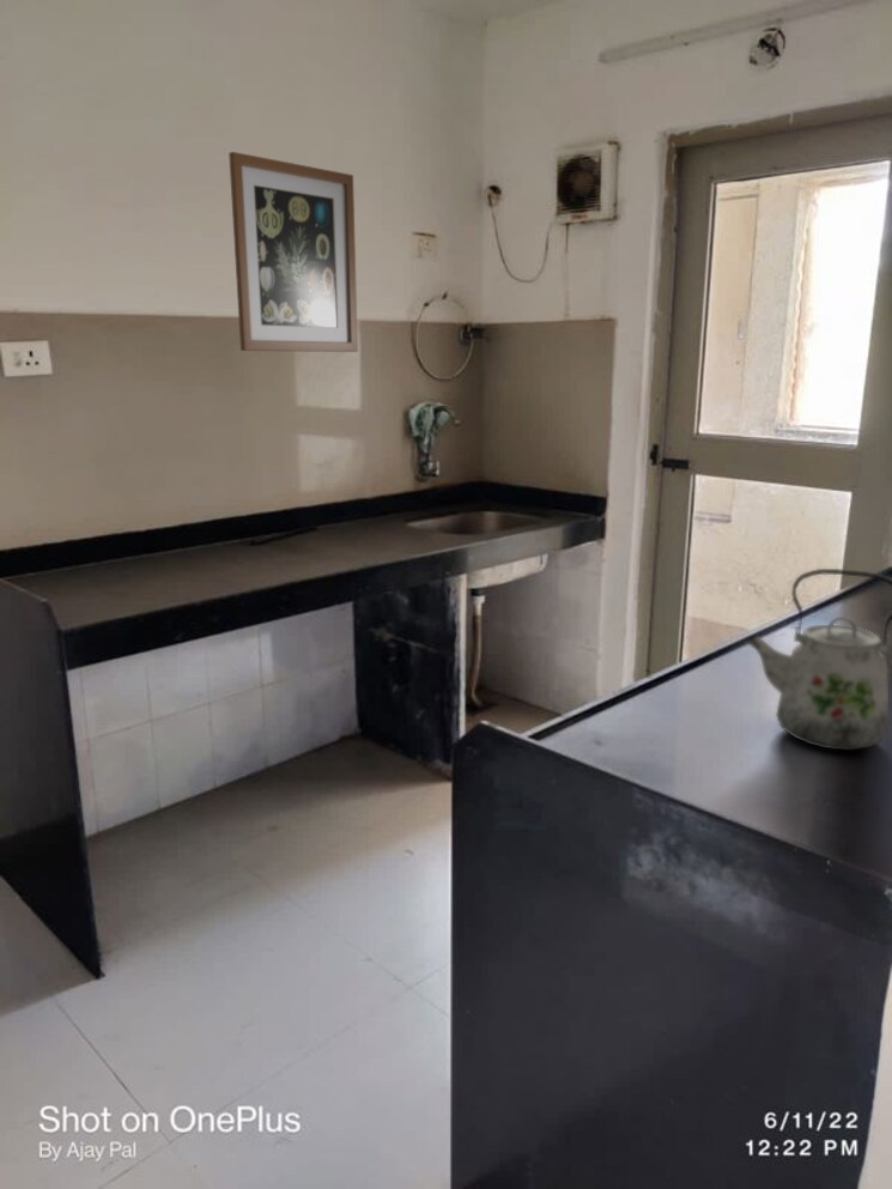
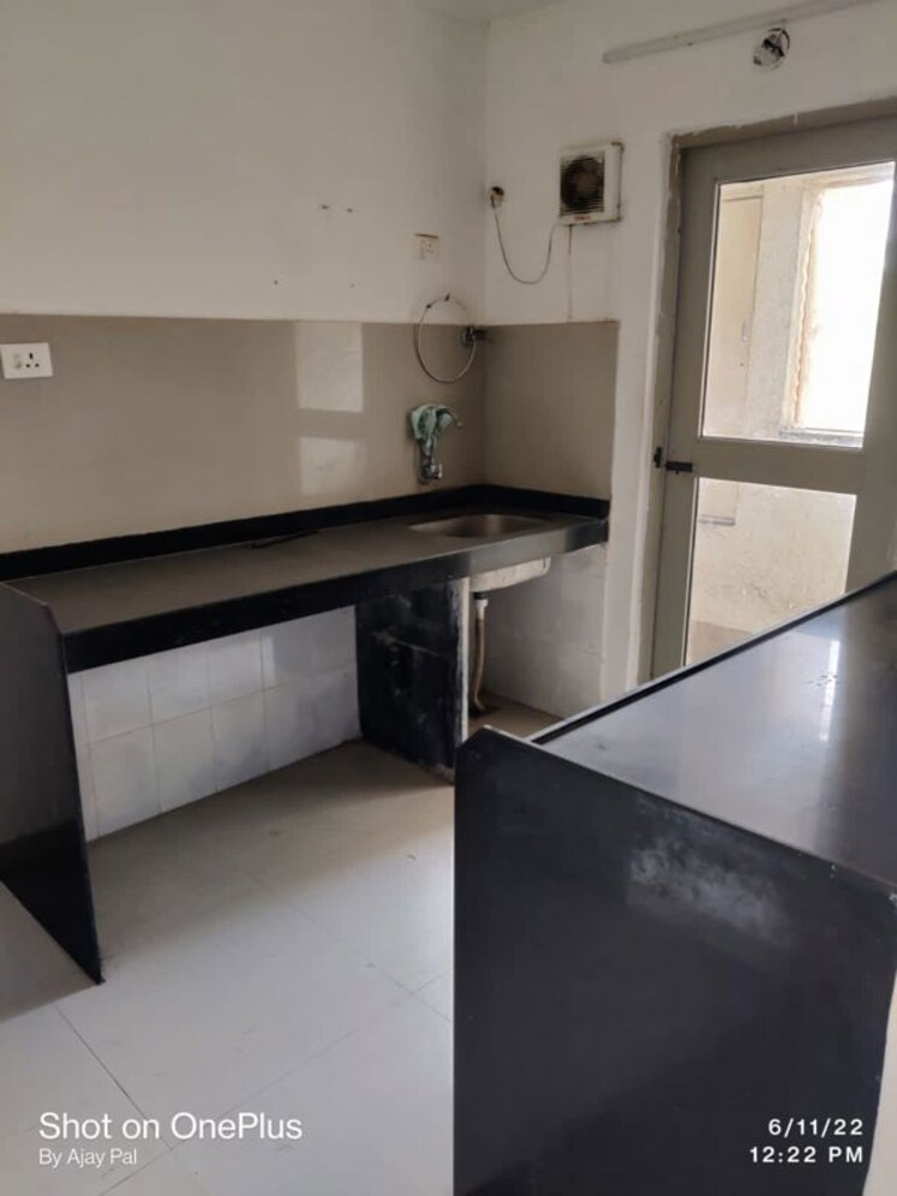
- kettle (817, 653)
- wall art (298, 260)
